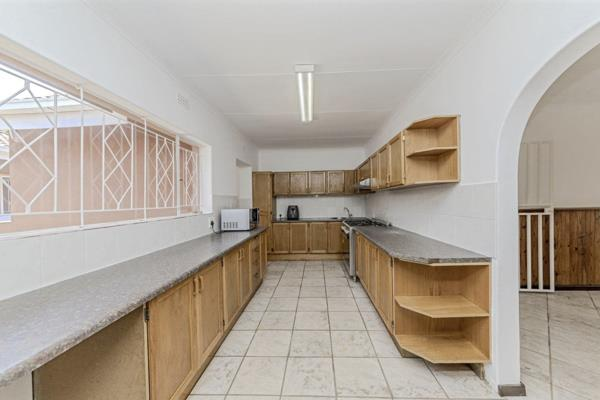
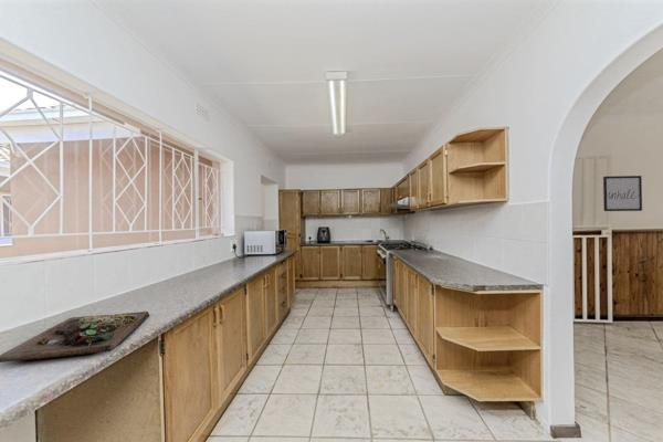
+ cutting board (88, 325)
+ wall art (622, 193)
